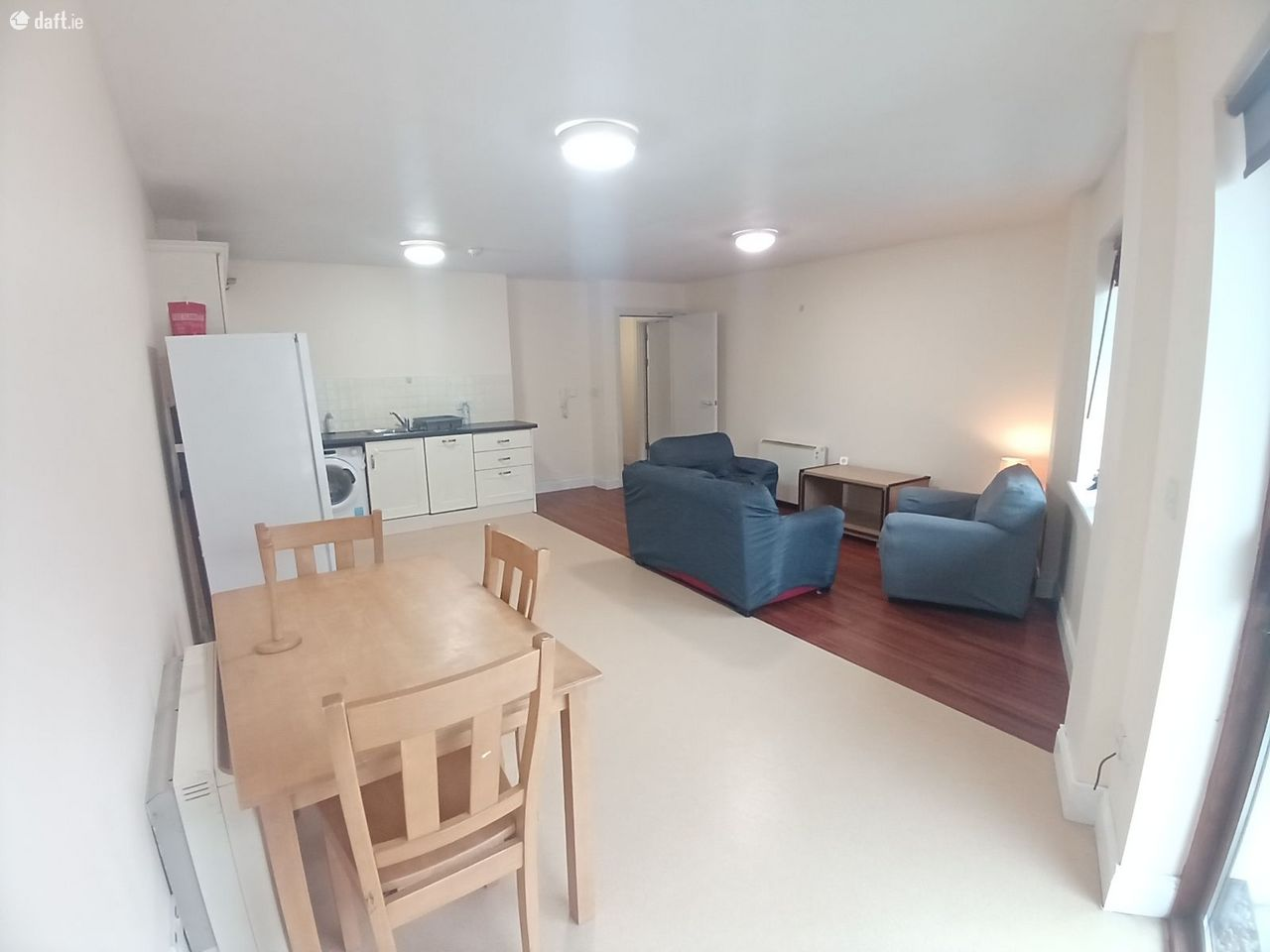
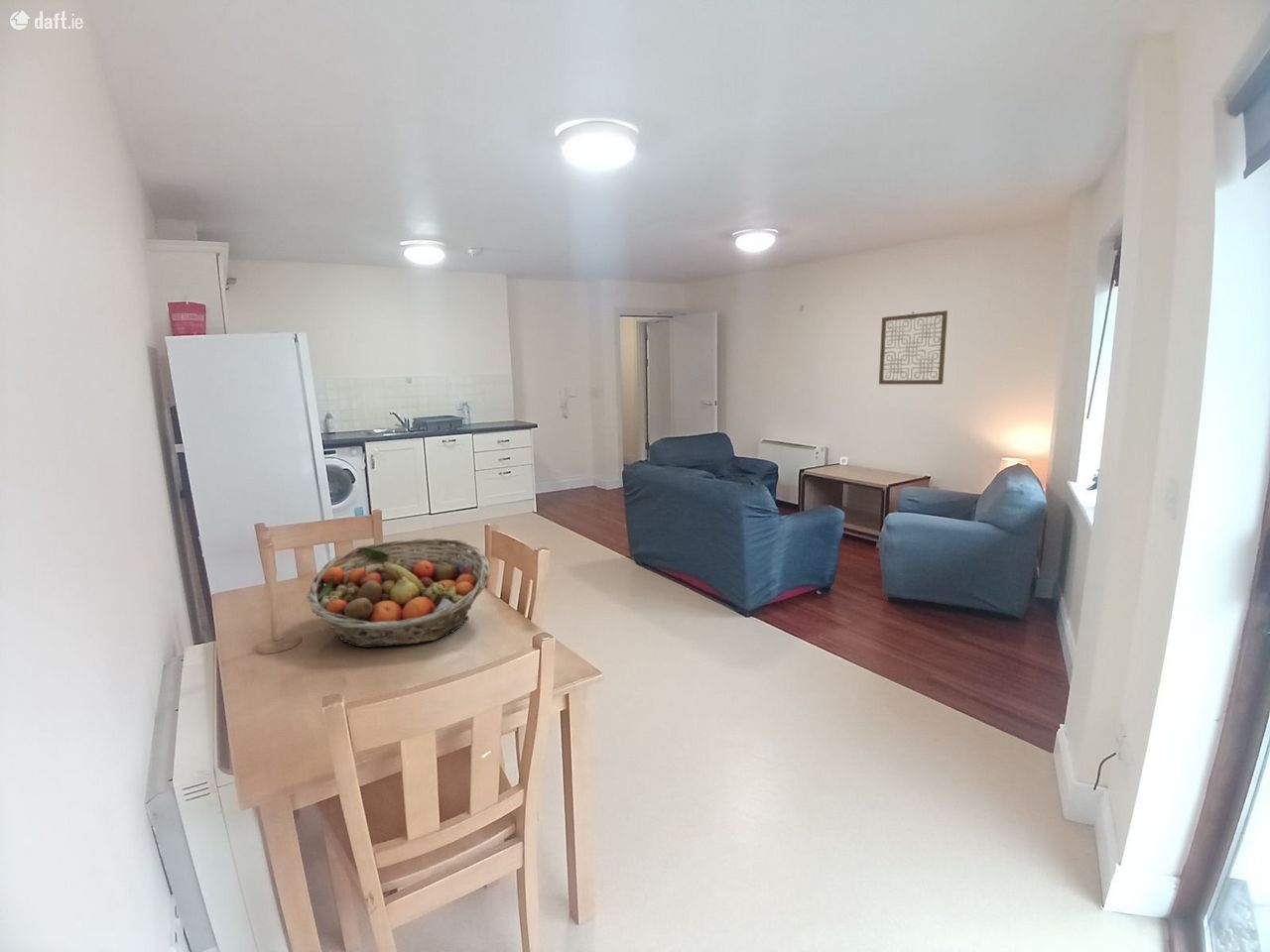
+ wall art (911, 347)
+ fruit basket (403, 589)
